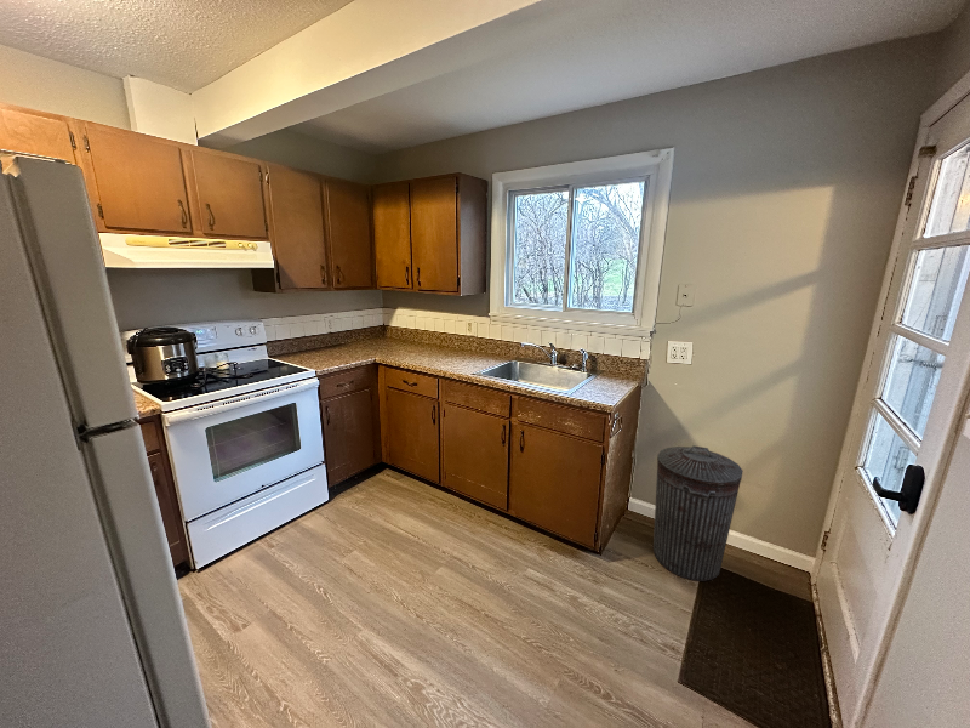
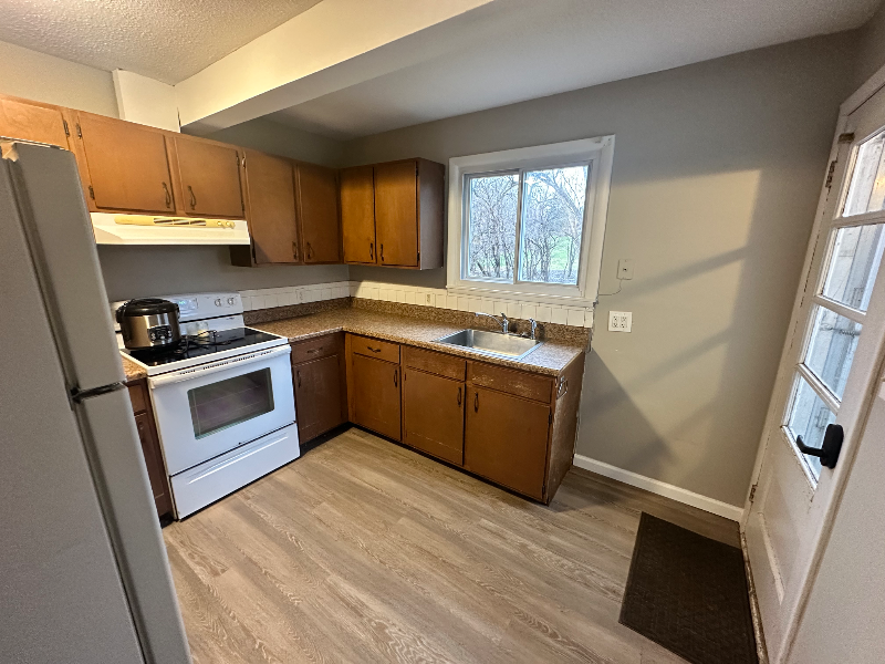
- trash can (692, 505)
